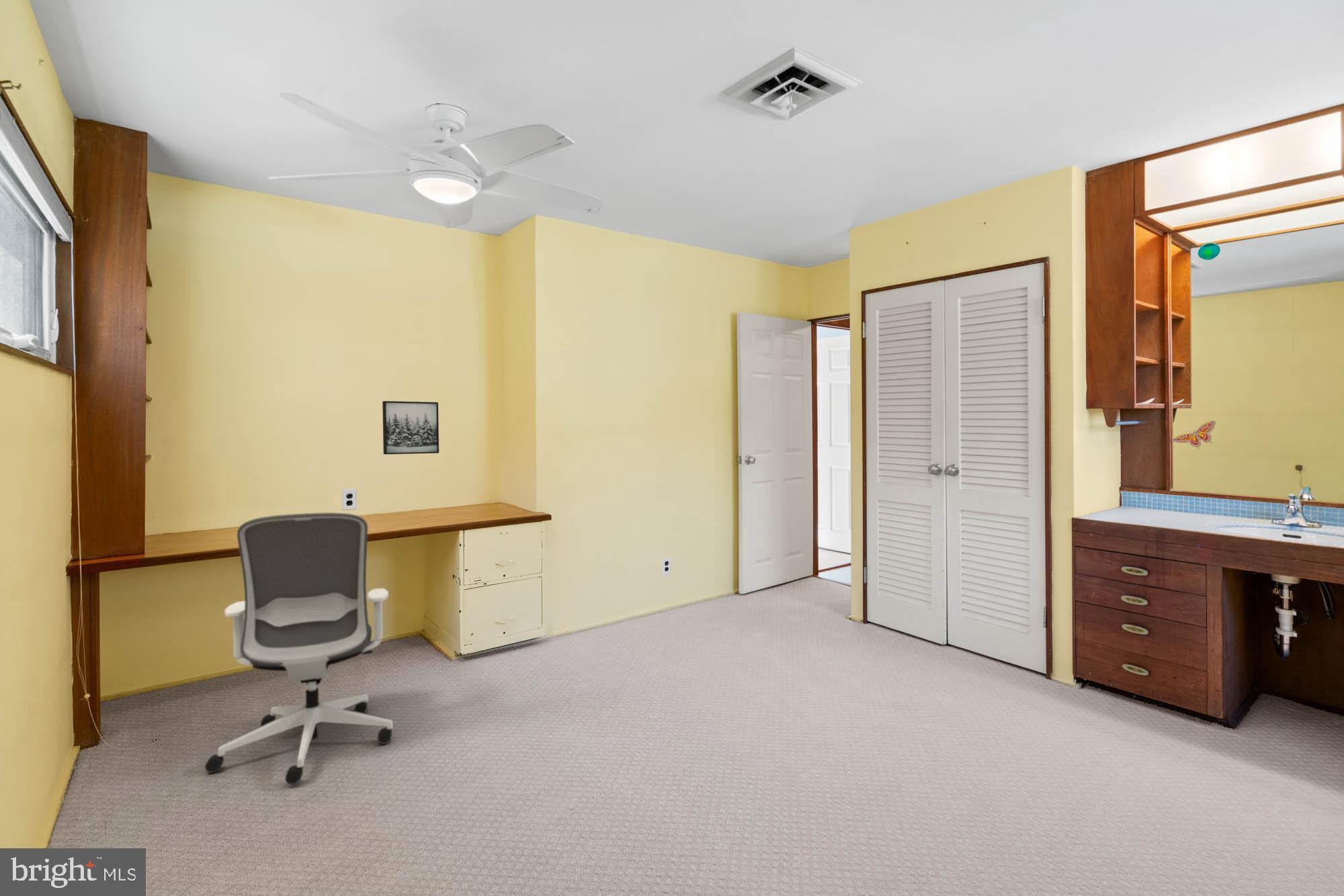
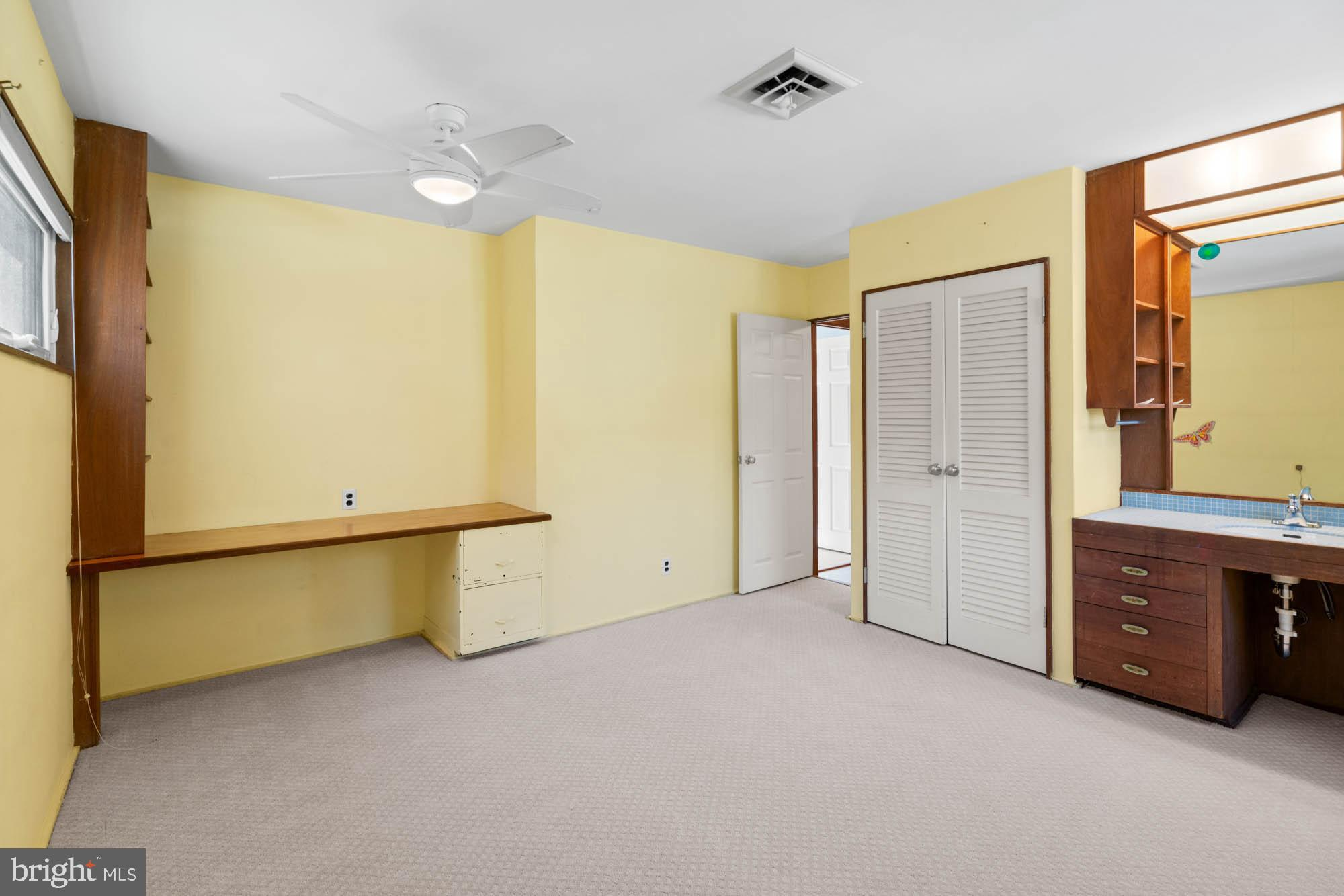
- office chair (303, 629)
- wall art (411, 427)
